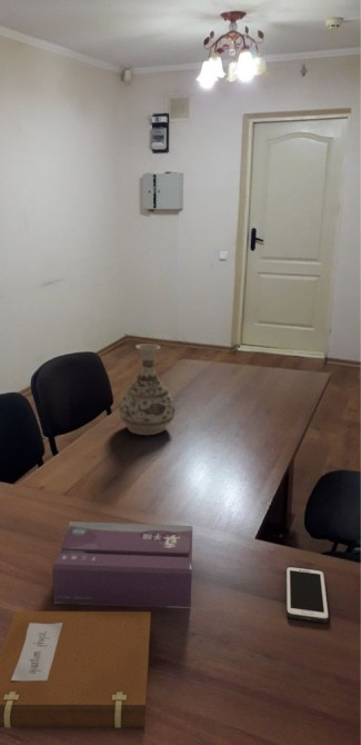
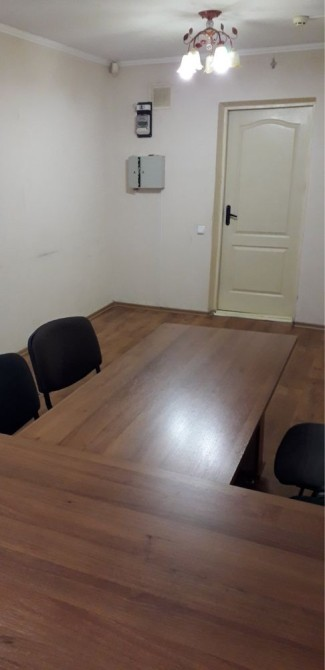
- notebook (70, 665)
- tissue box (127, 562)
- cell phone (305, 593)
- vase (147, 387)
